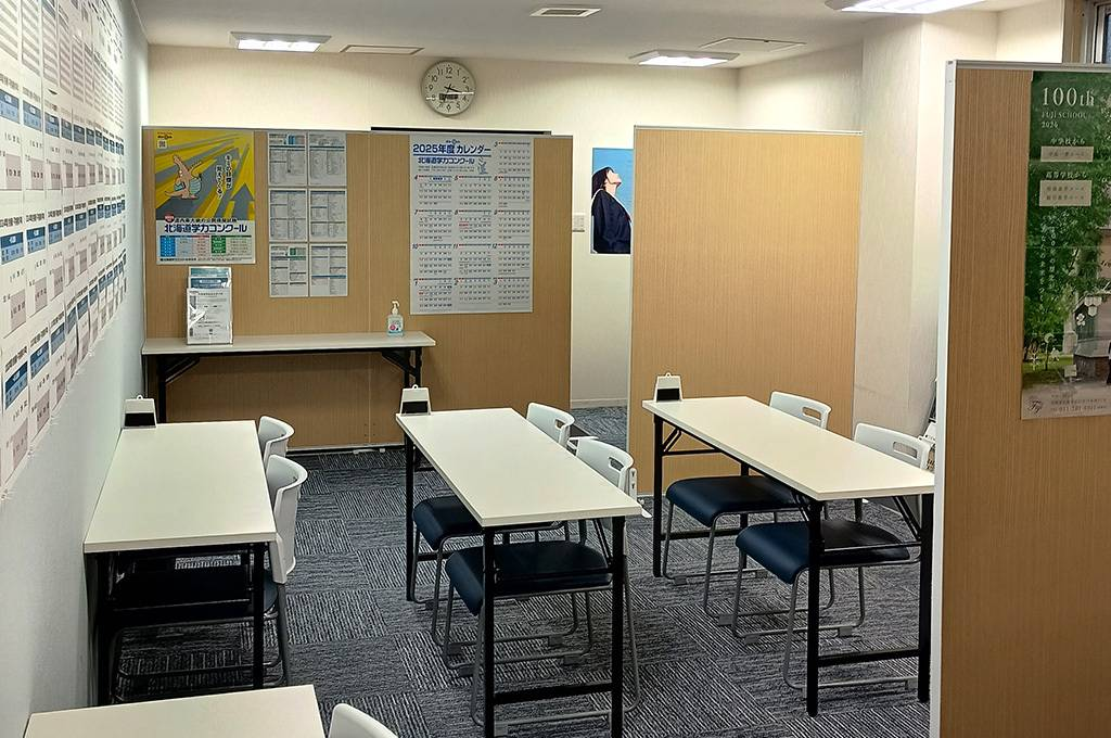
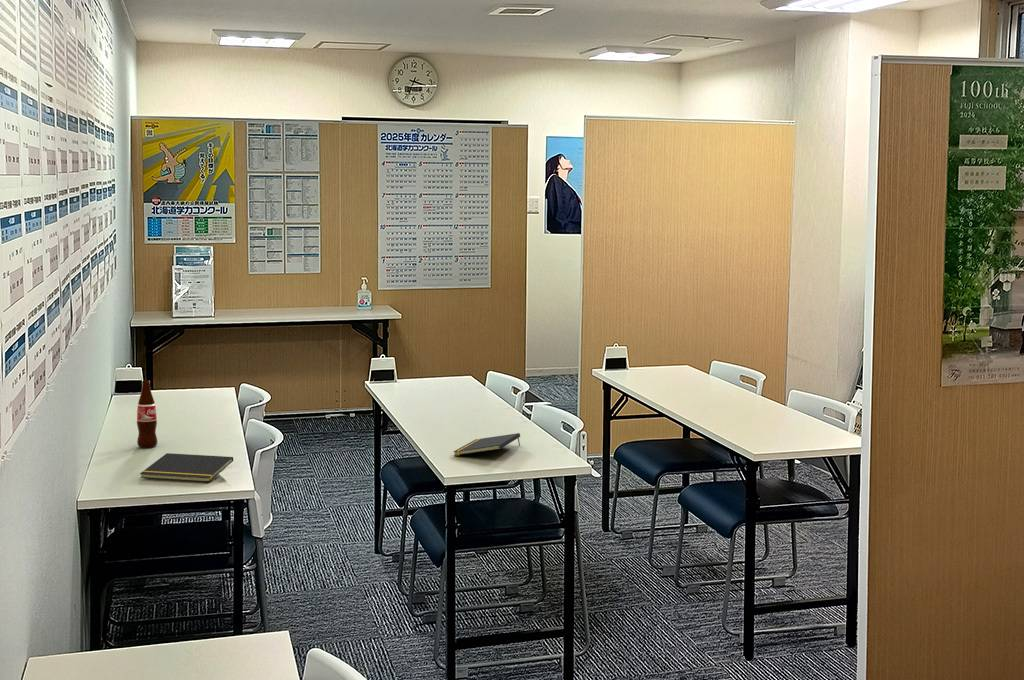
+ notepad (187, 467)
+ notepad (487, 444)
+ bottle (146, 413)
